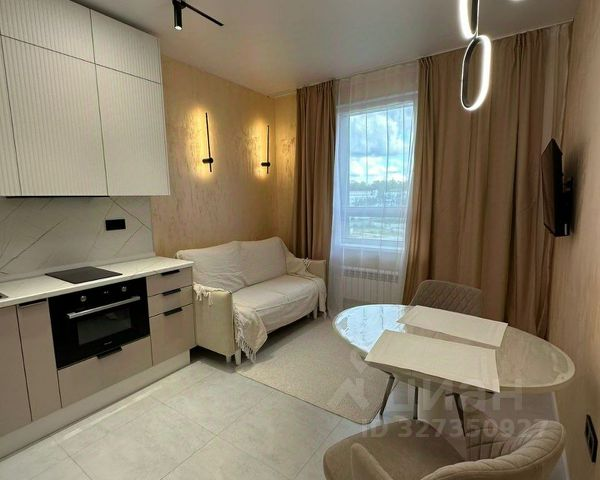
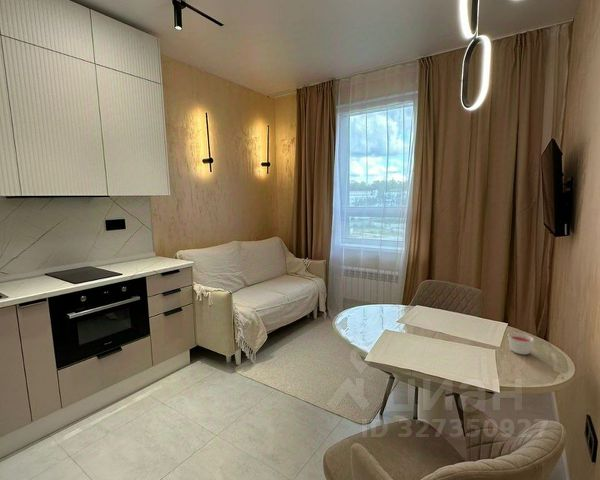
+ candle (520, 344)
